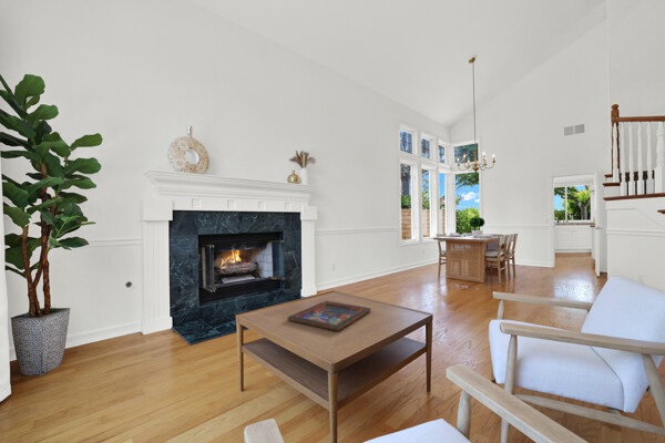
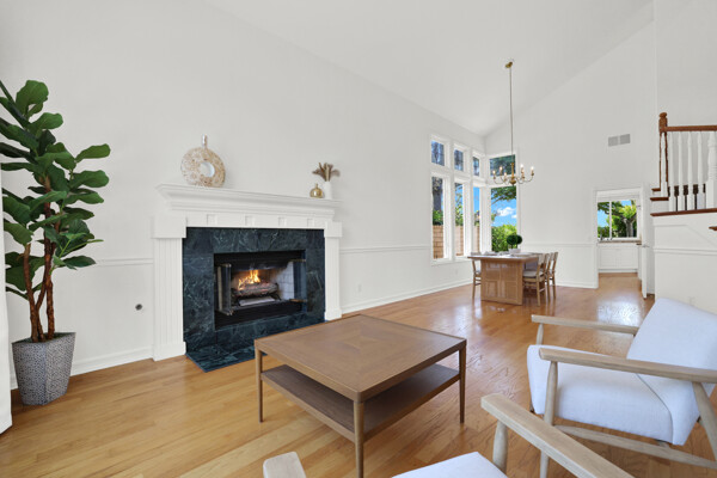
- religious icon (330, 313)
